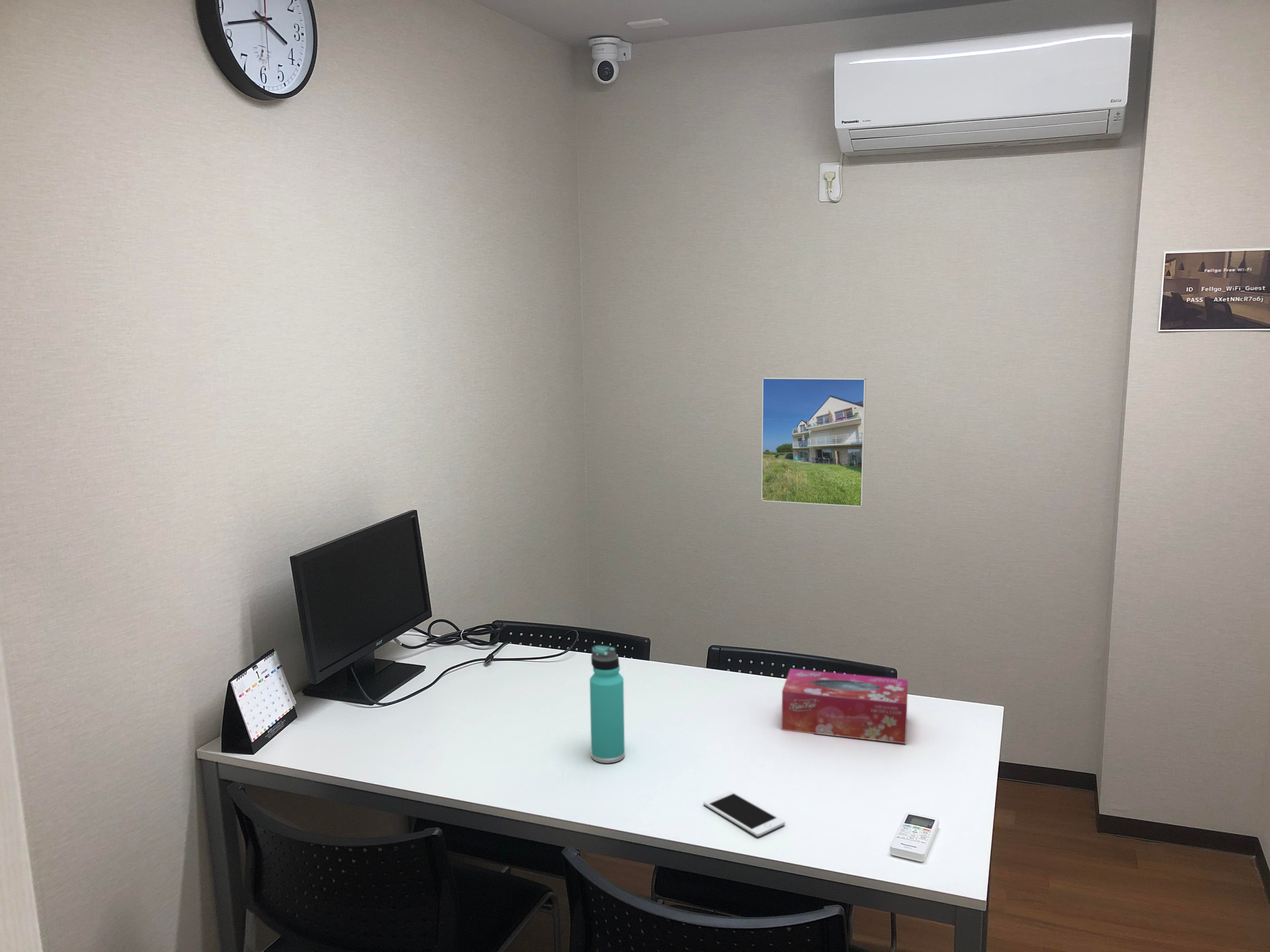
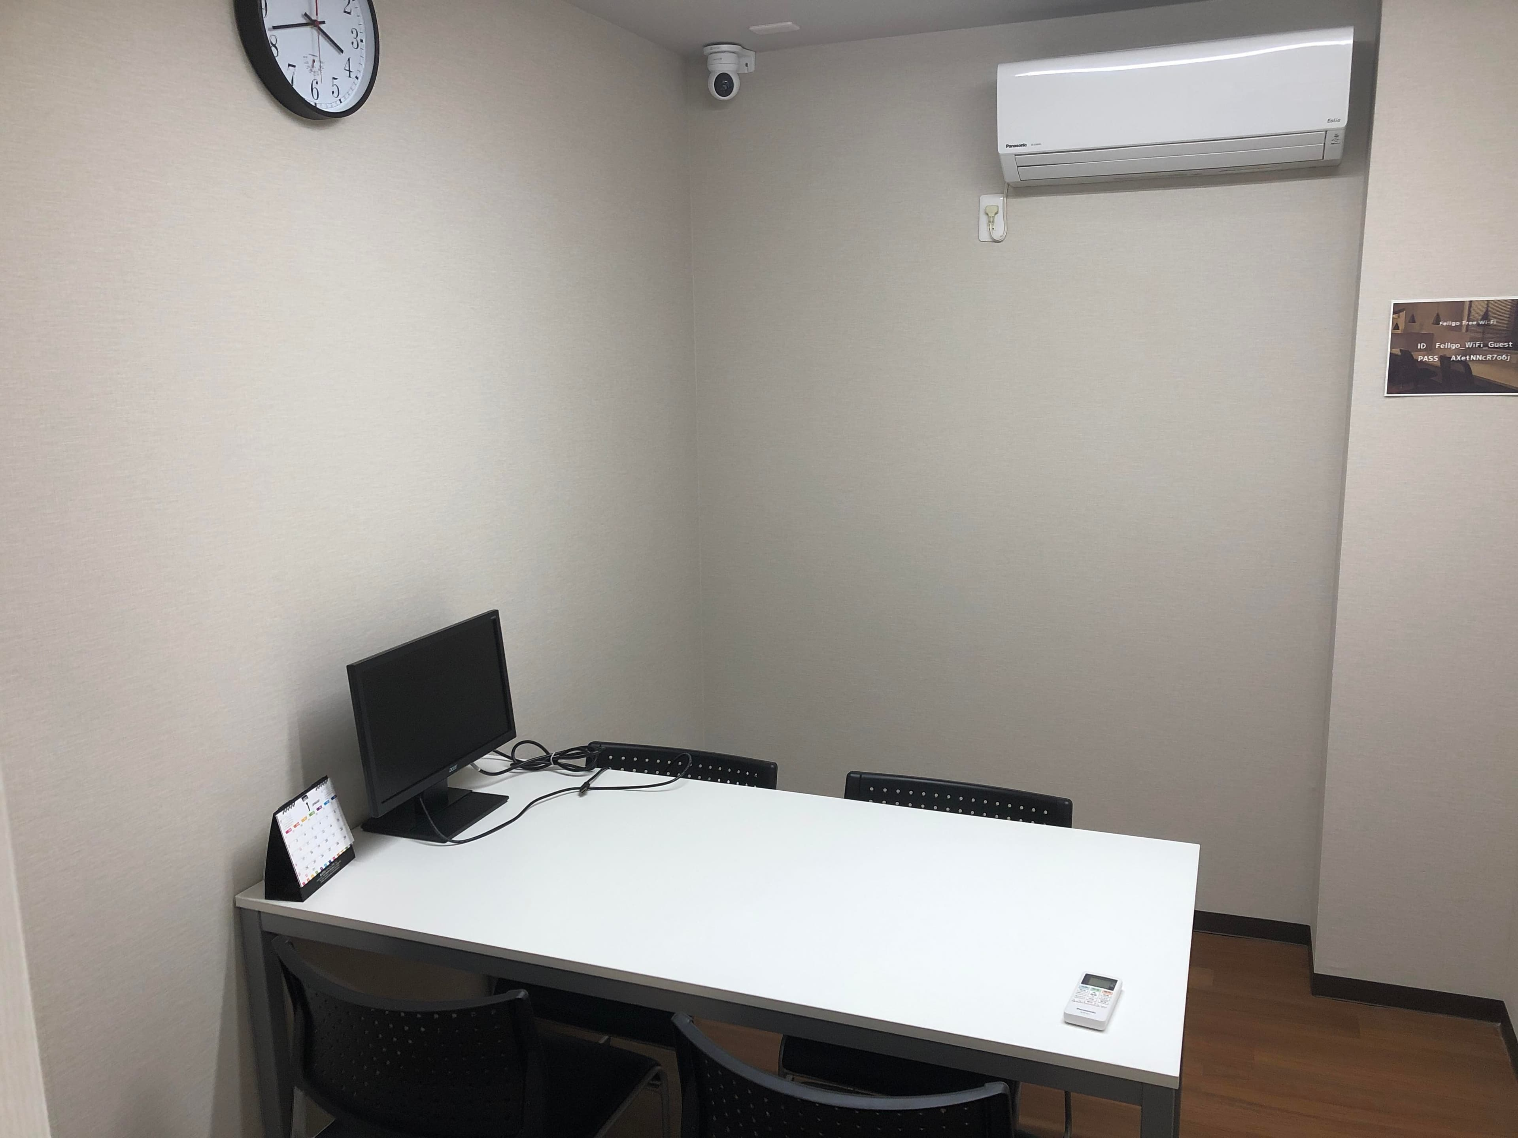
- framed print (812, 441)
- tissue box (845, 704)
- cell phone (743, 813)
- thermos bottle (607, 702)
